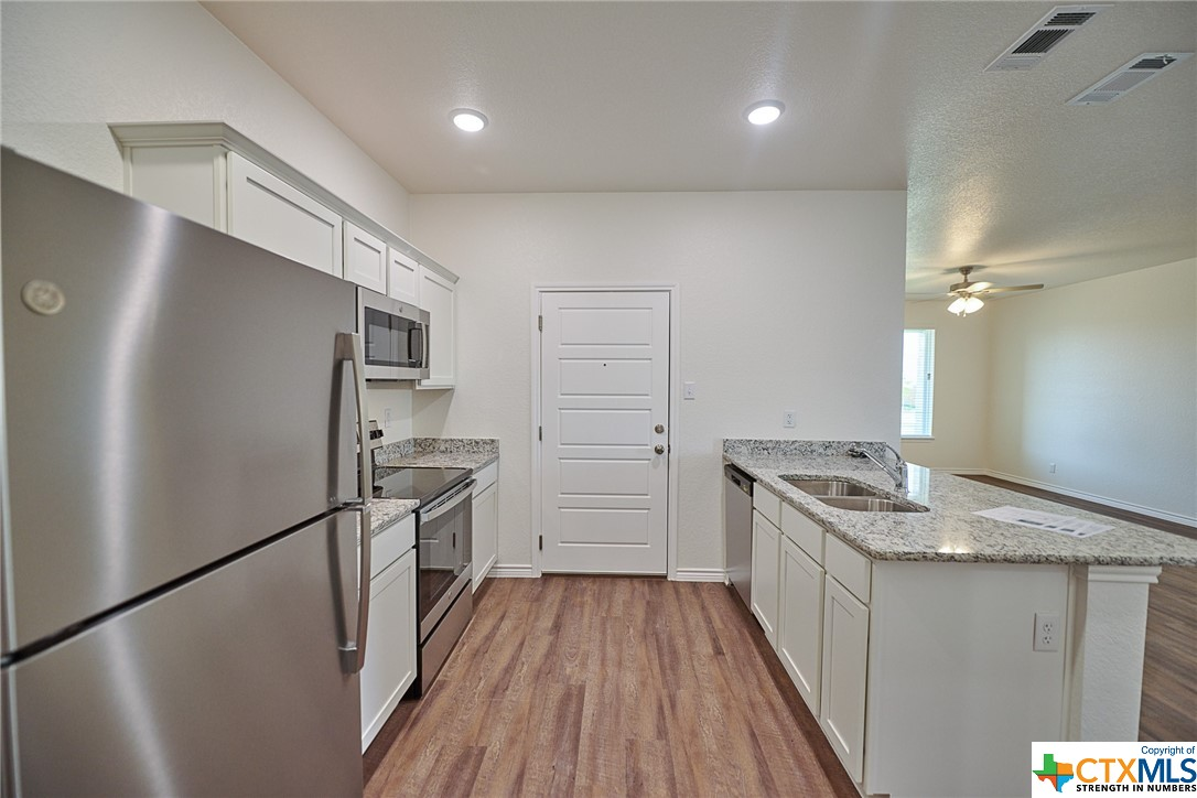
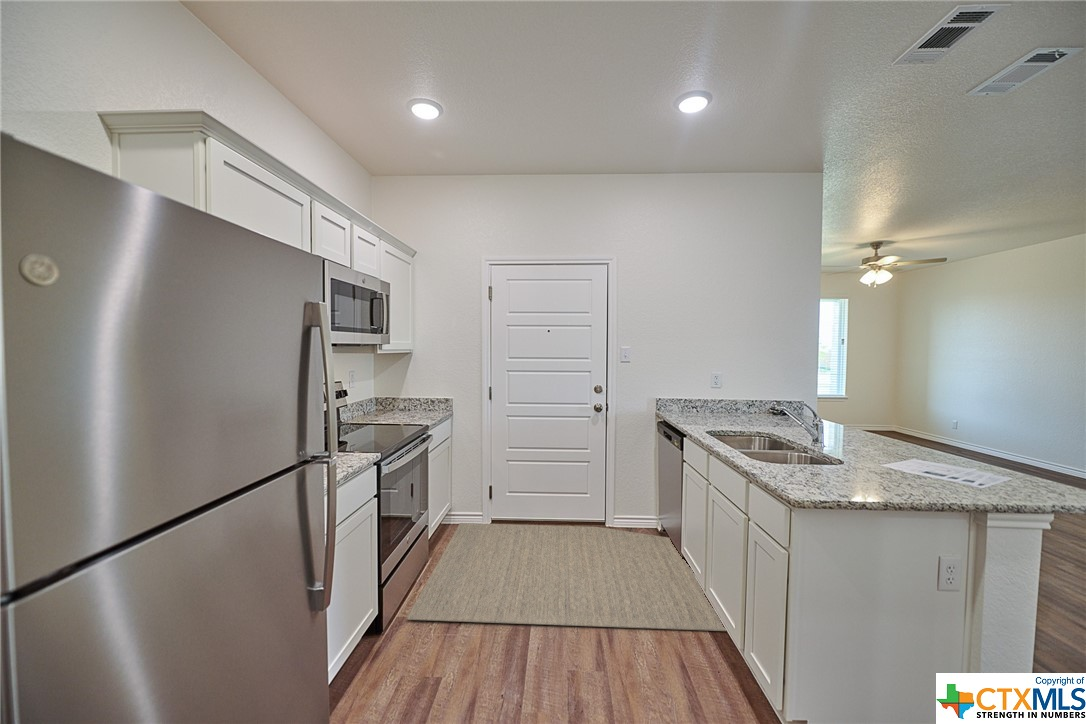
+ rug (575, 565)
